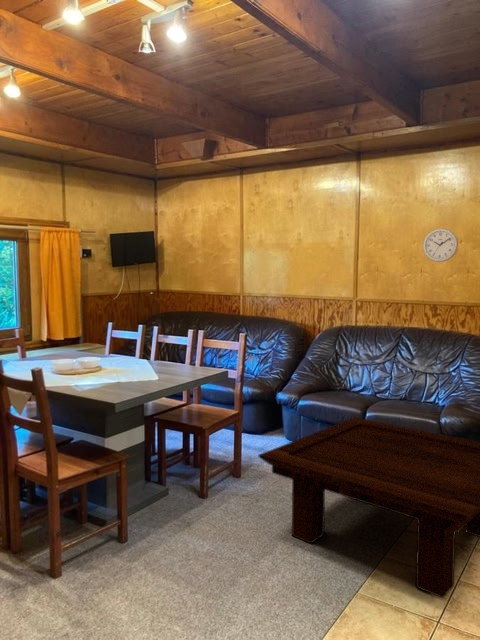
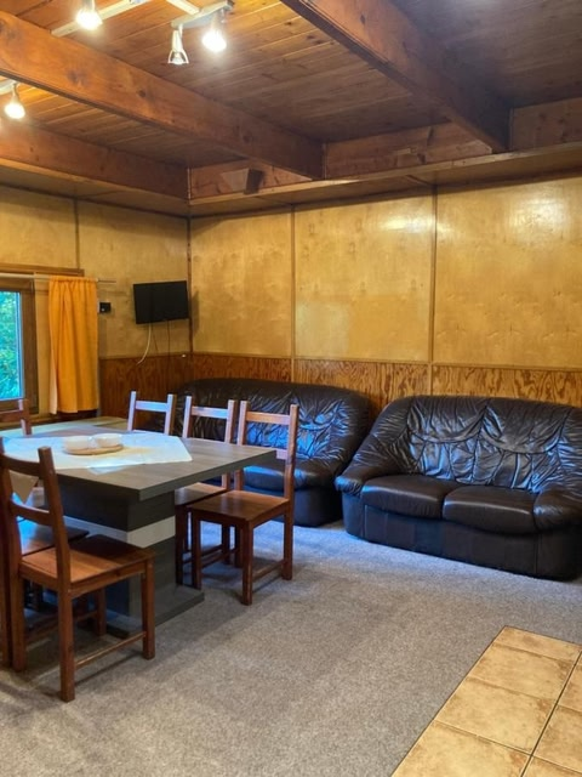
- coffee table (395, 495)
- wall clock (439, 245)
